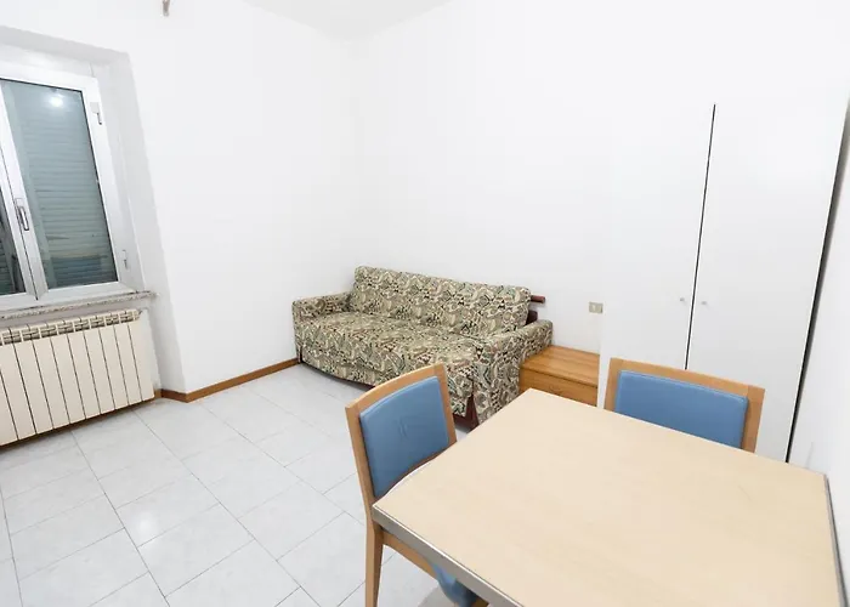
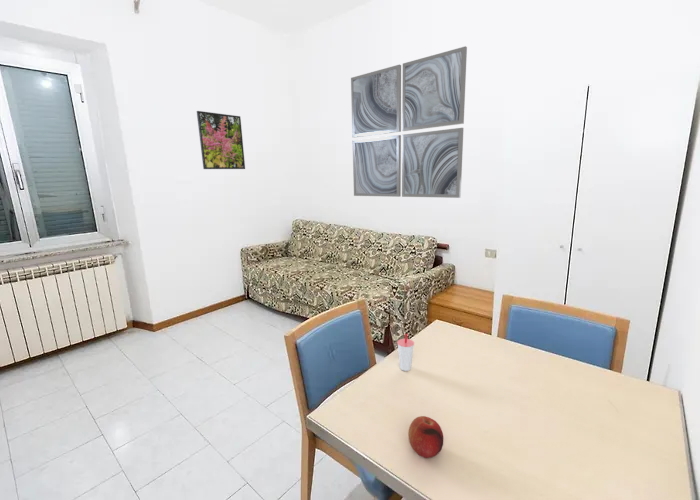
+ cup (405, 351)
+ fruit (425, 435)
+ wall art (400, 131)
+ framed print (222, 141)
